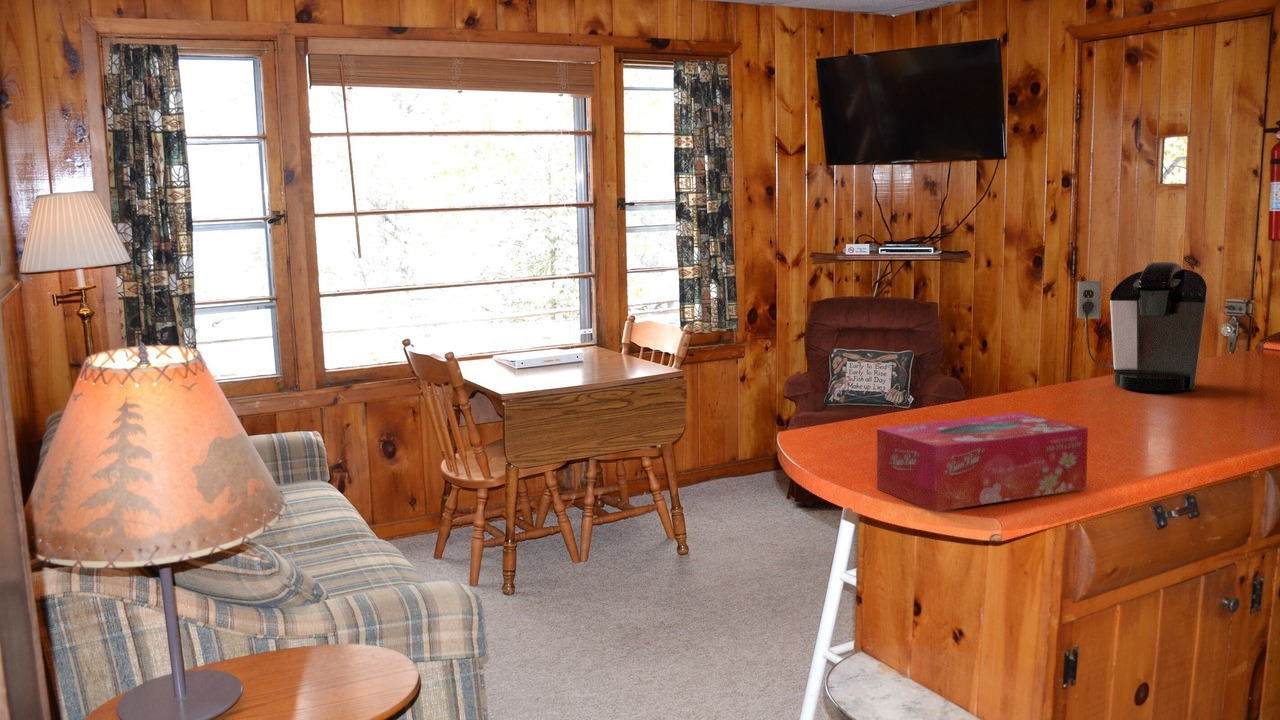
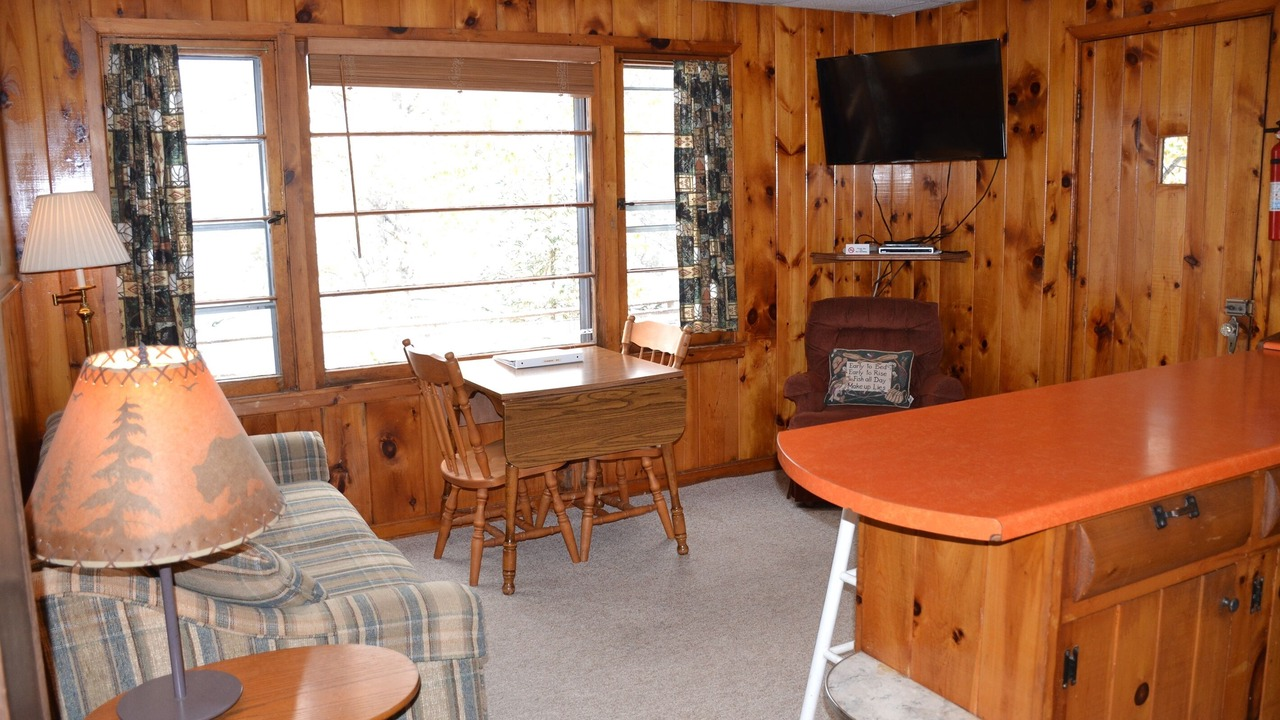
- coffee maker (1133, 323)
- tissue box (980, 458)
